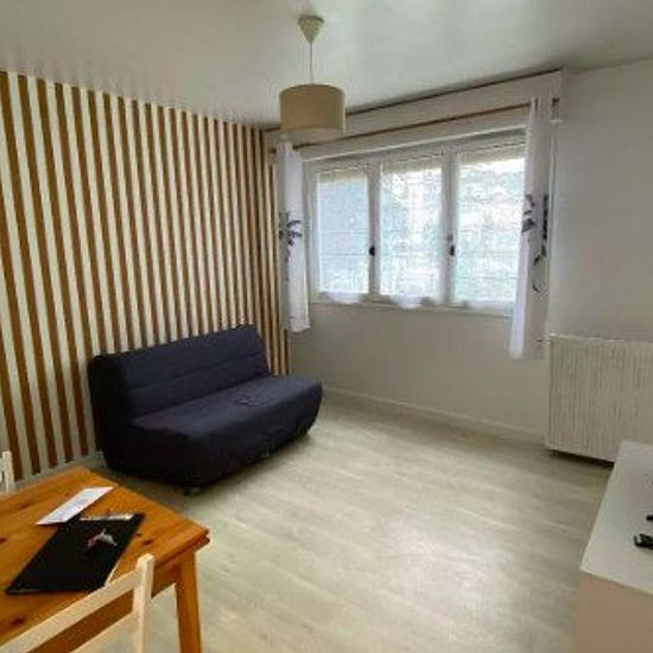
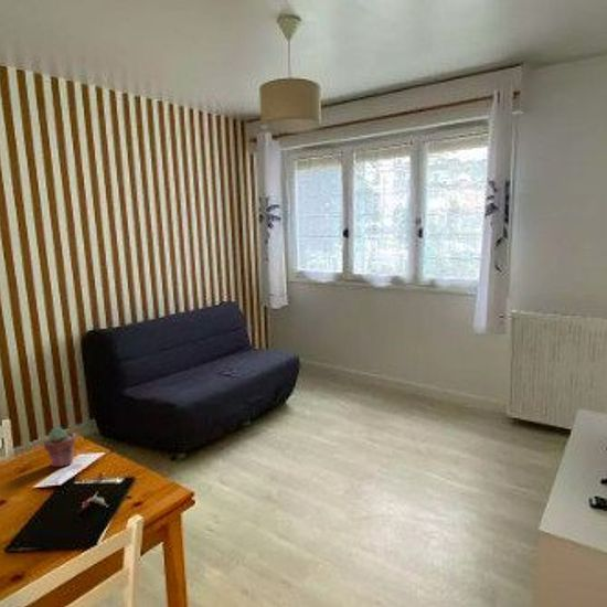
+ potted succulent (60, 445)
